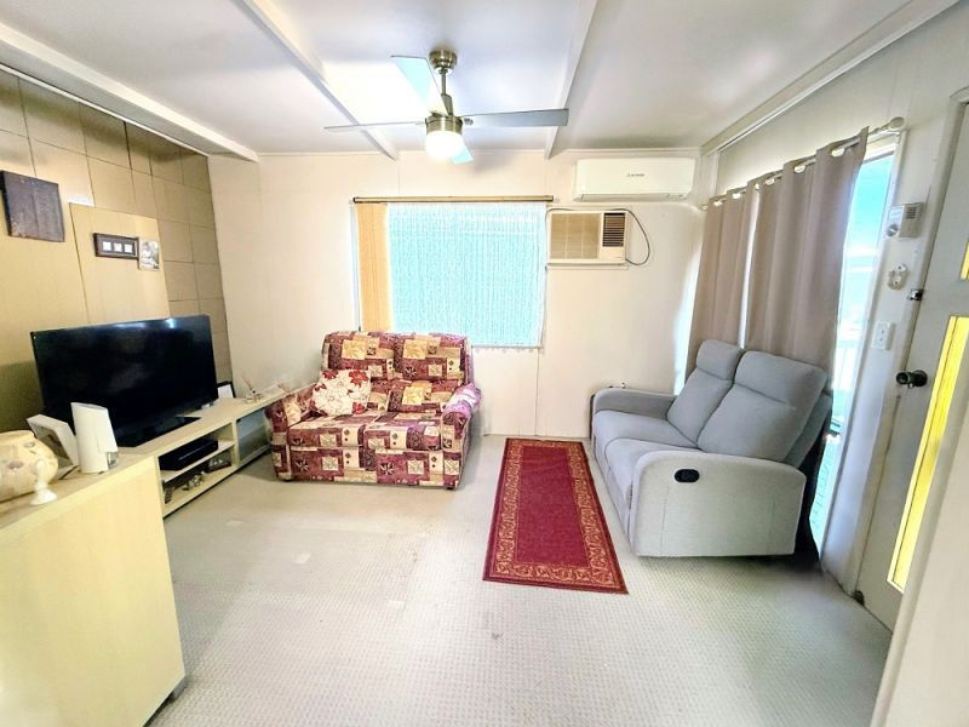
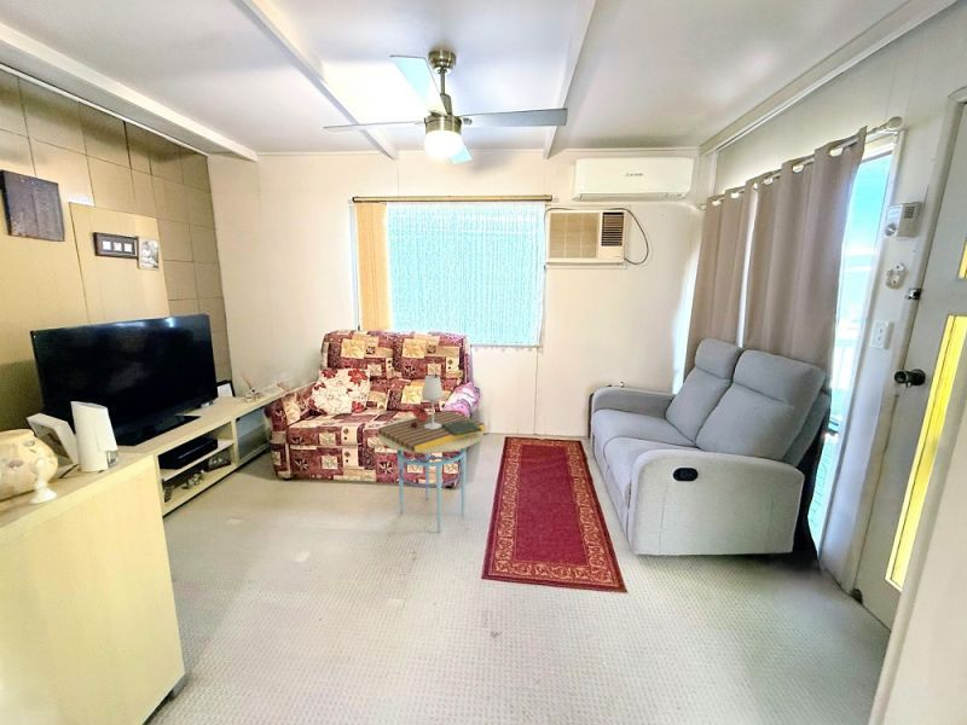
+ cocktail glass (435, 401)
+ side table (428, 472)
